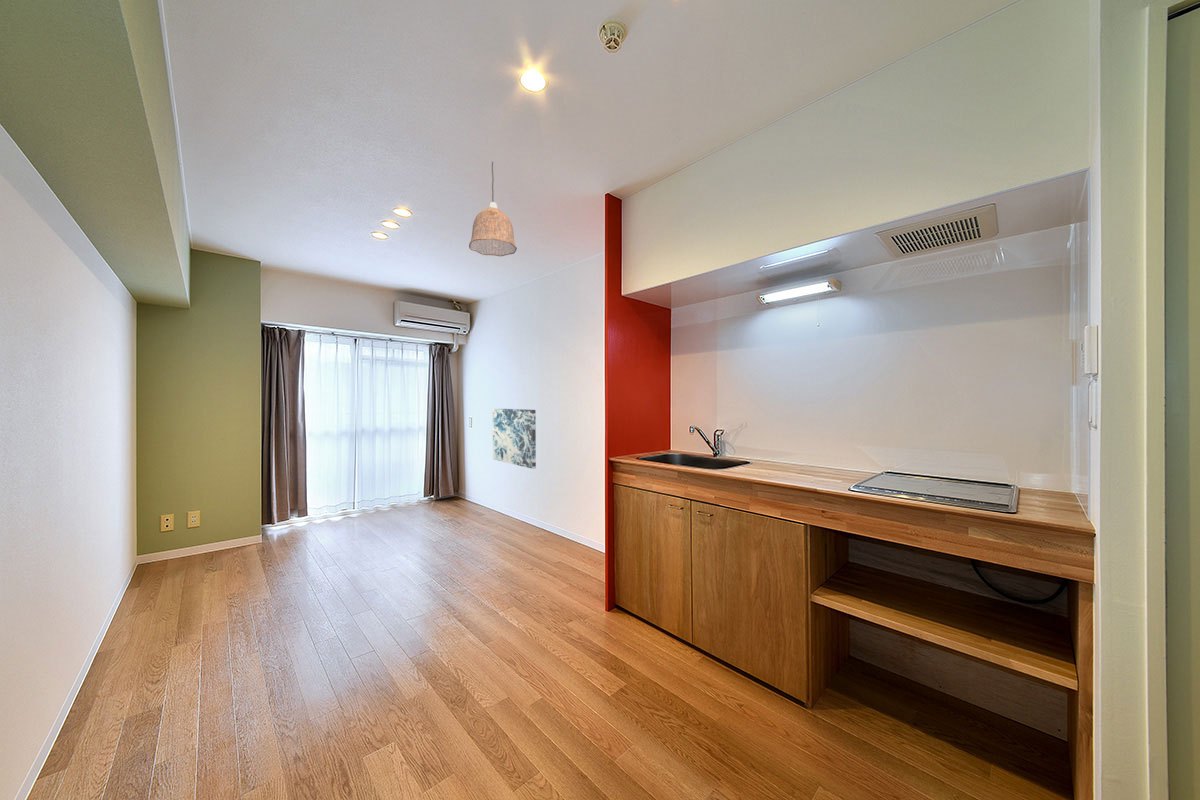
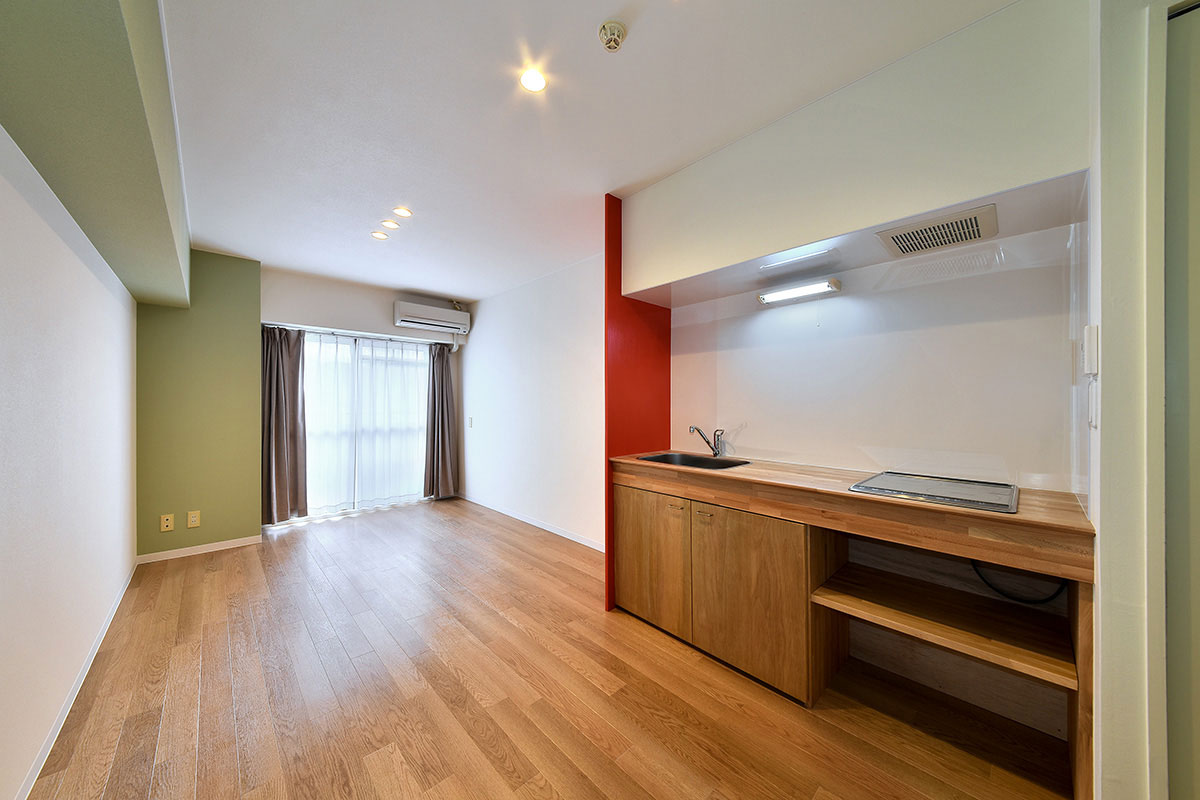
- pendant lamp (492, 205)
- wall art (512, 436)
